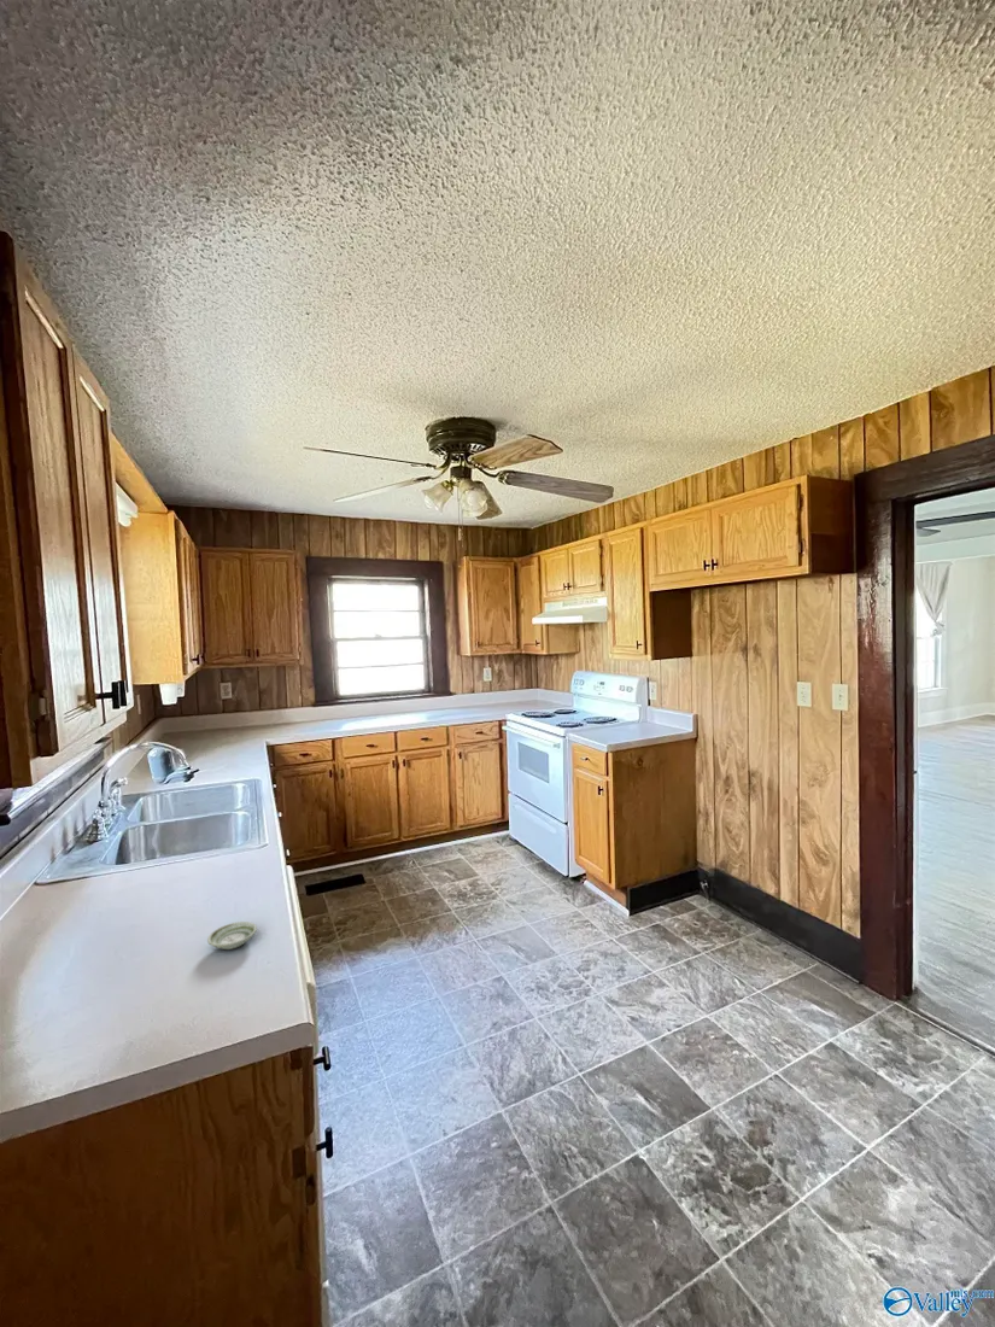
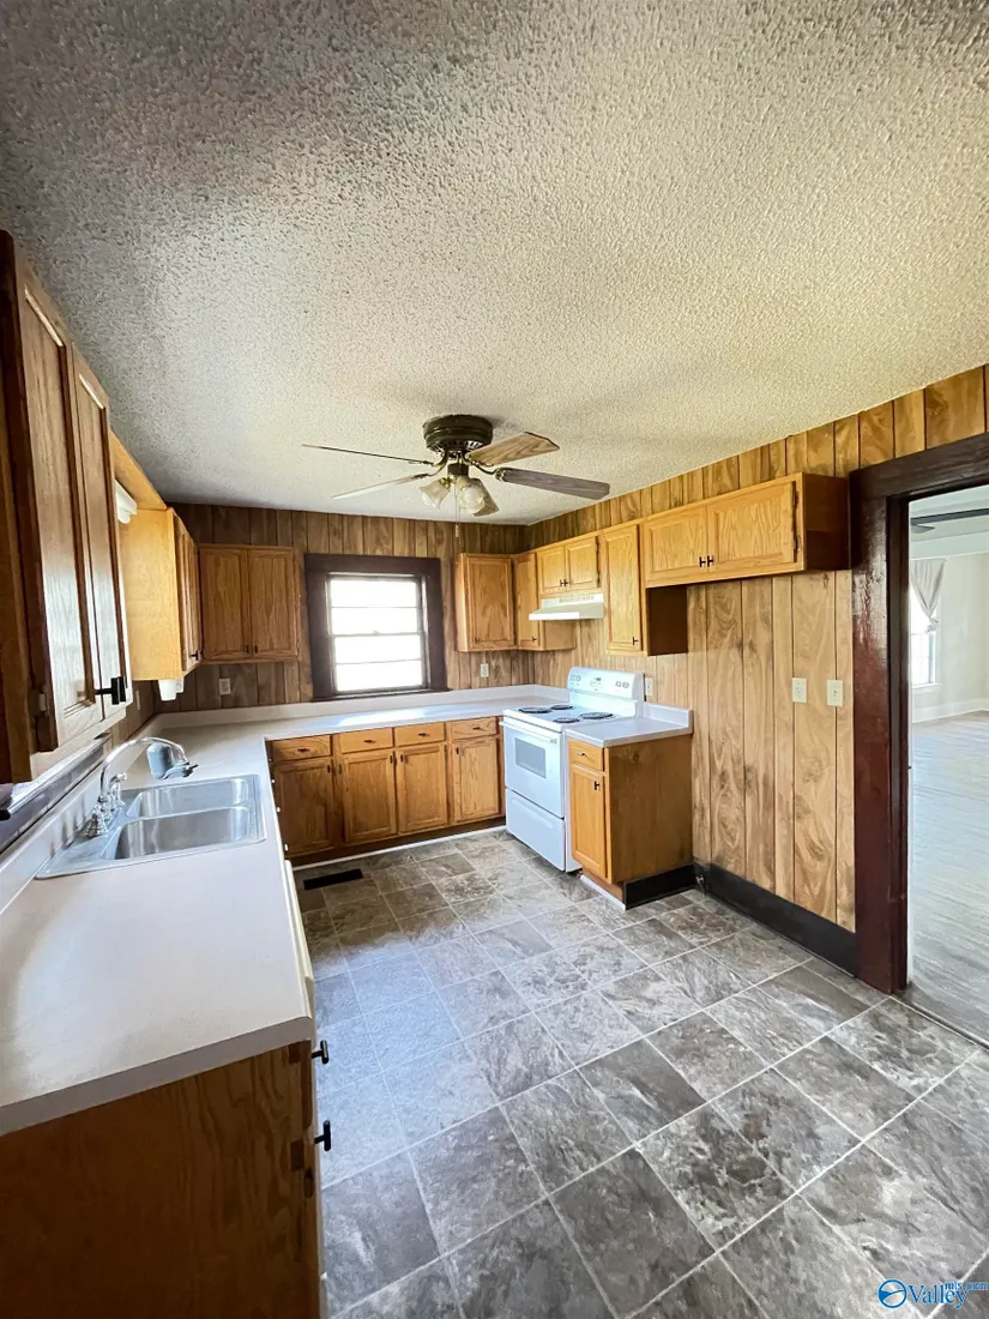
- saucer (233, 937)
